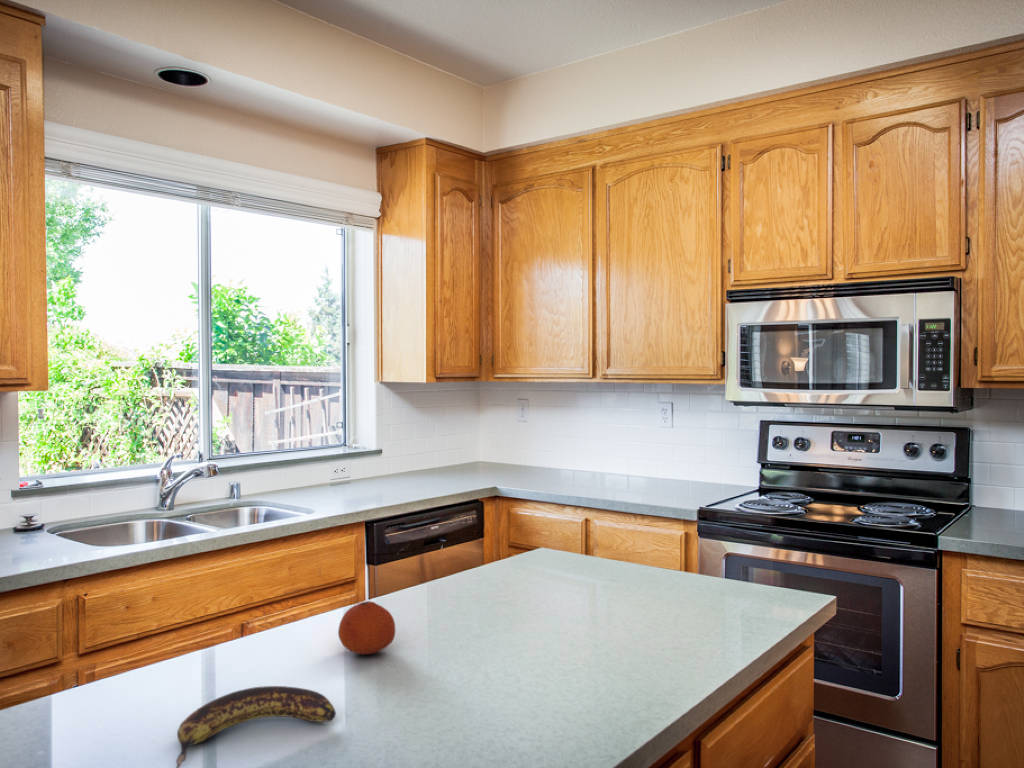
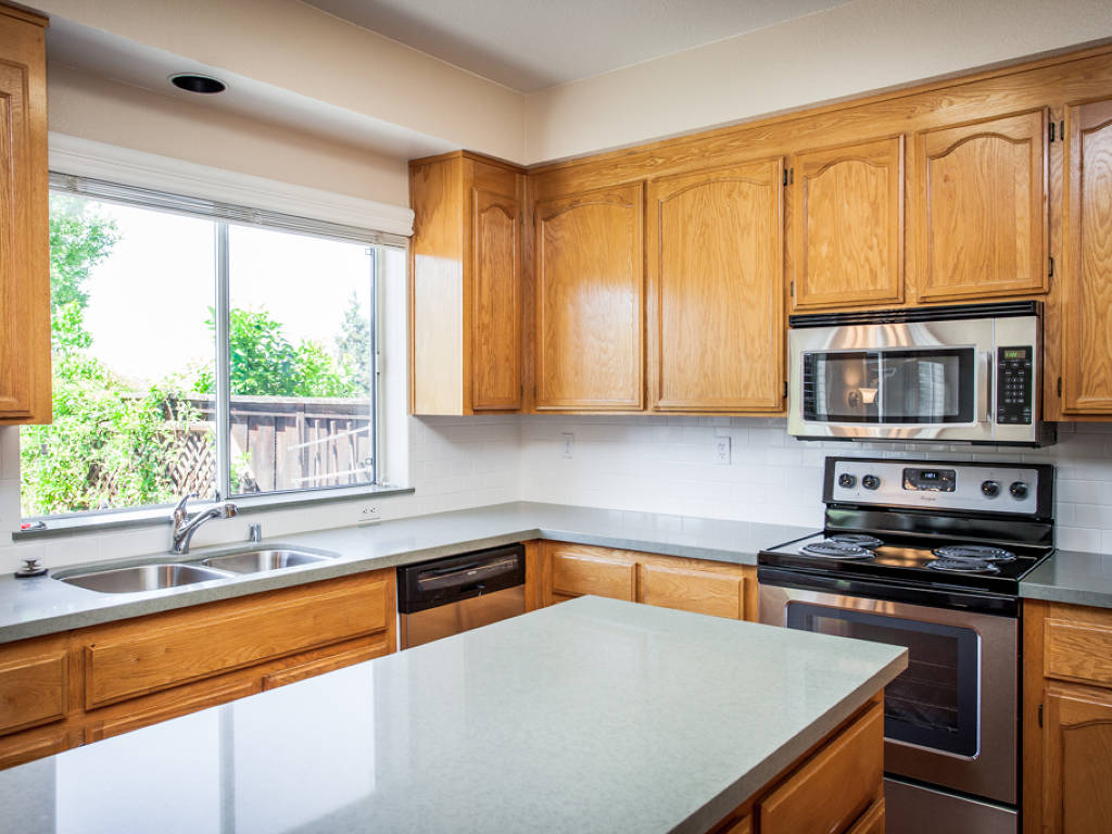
- banana (251, 714)
- fruit (366, 627)
